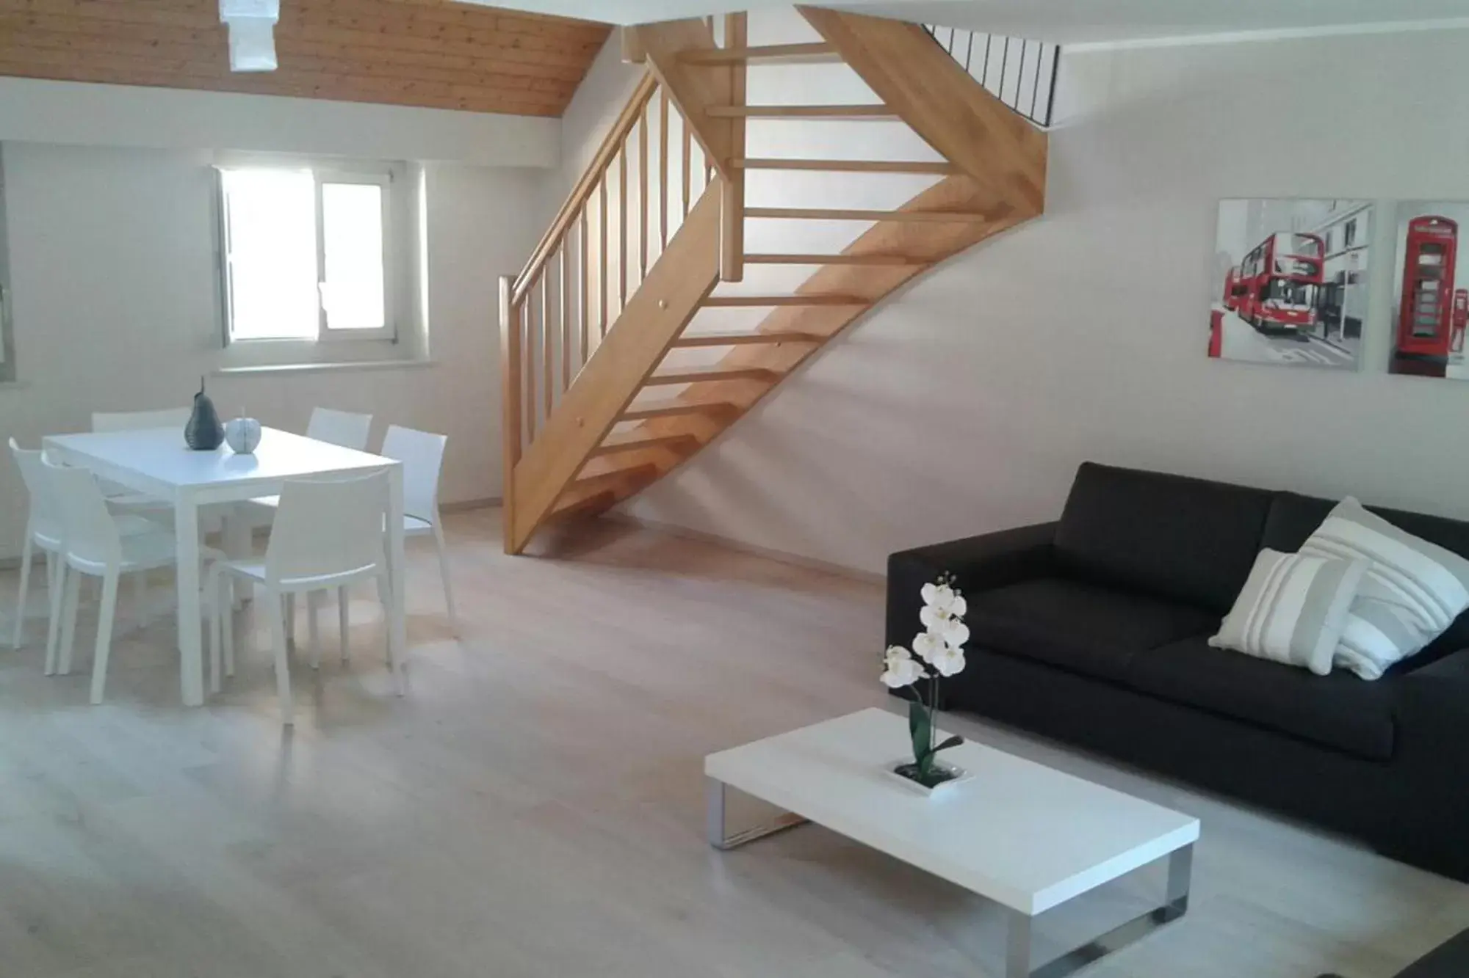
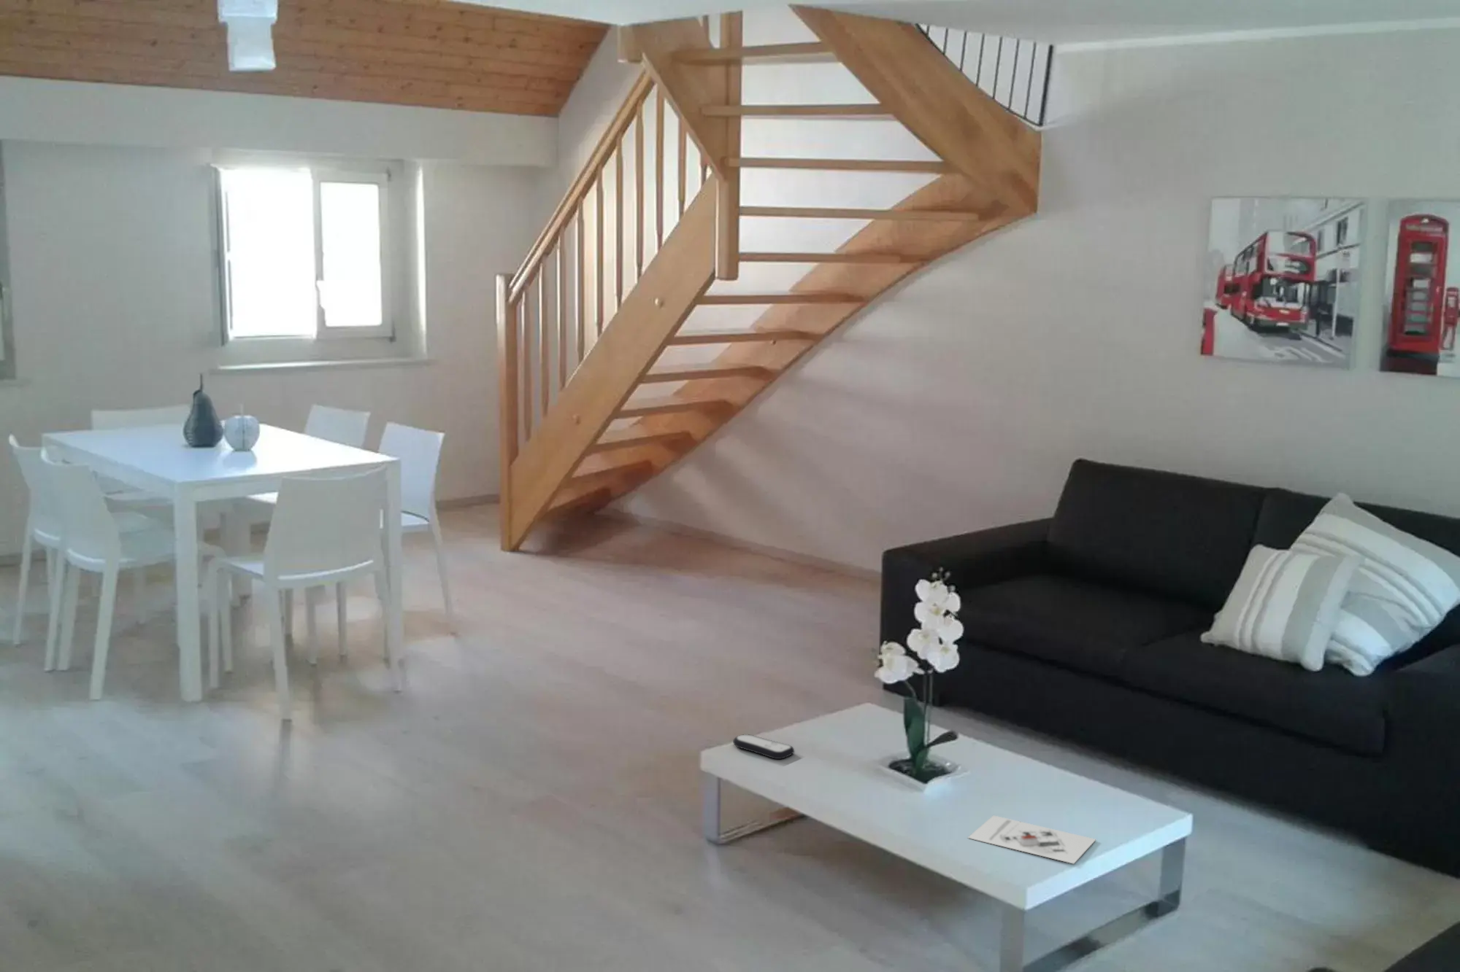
+ remote control (762, 746)
+ architectural model (1031, 834)
